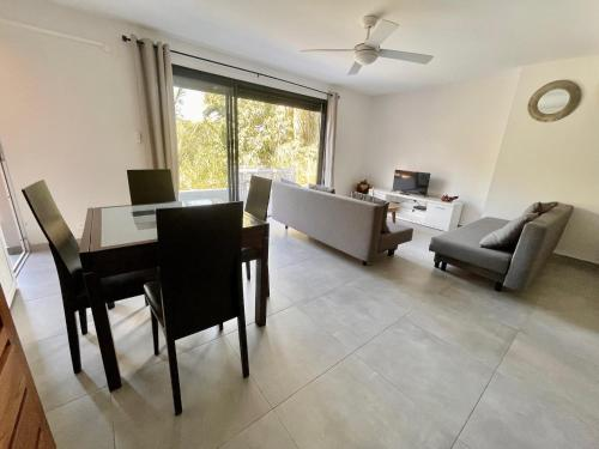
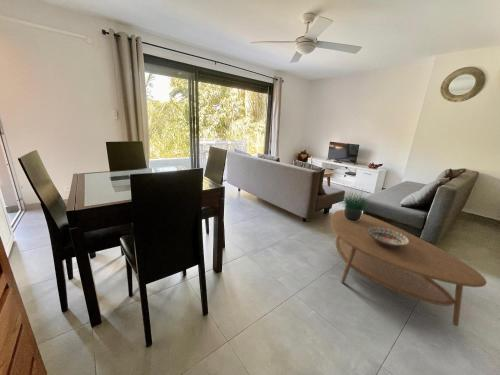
+ coffee table (375, 257)
+ potted plant (354, 202)
+ decorative bowl (386, 239)
